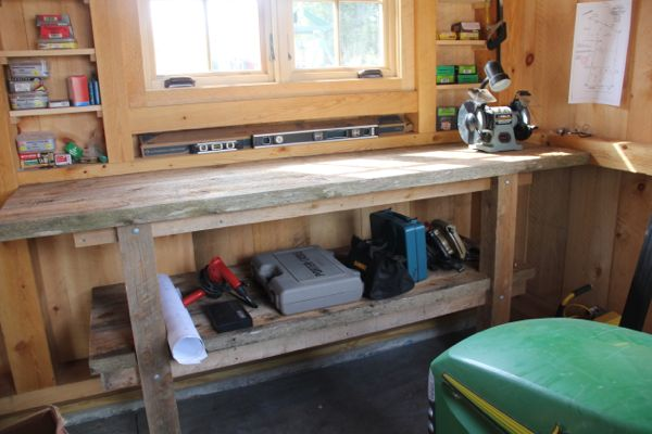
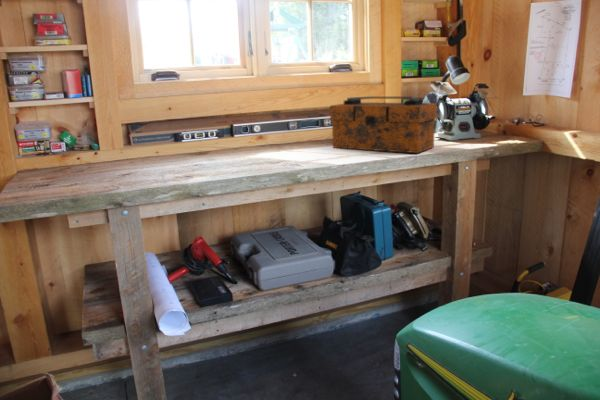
+ tool box (382, 122)
